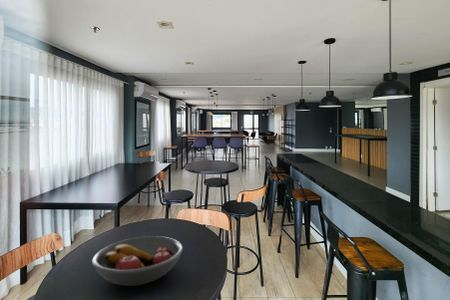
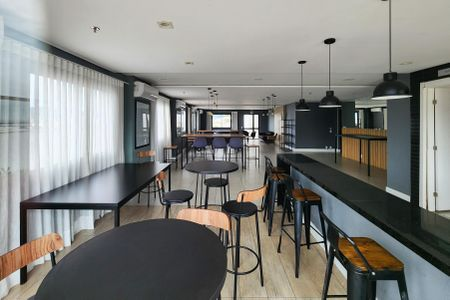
- fruit bowl (140, 259)
